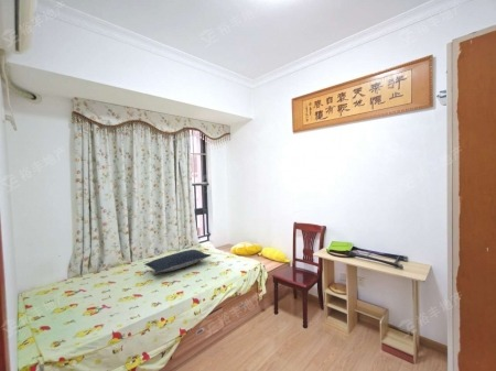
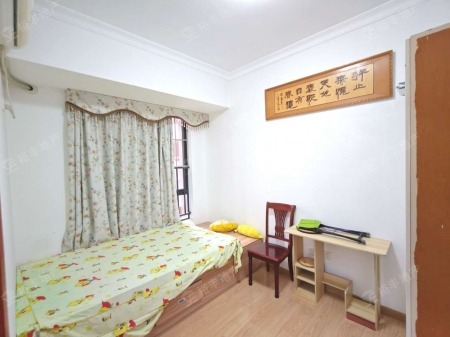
- pillow (179, 260)
